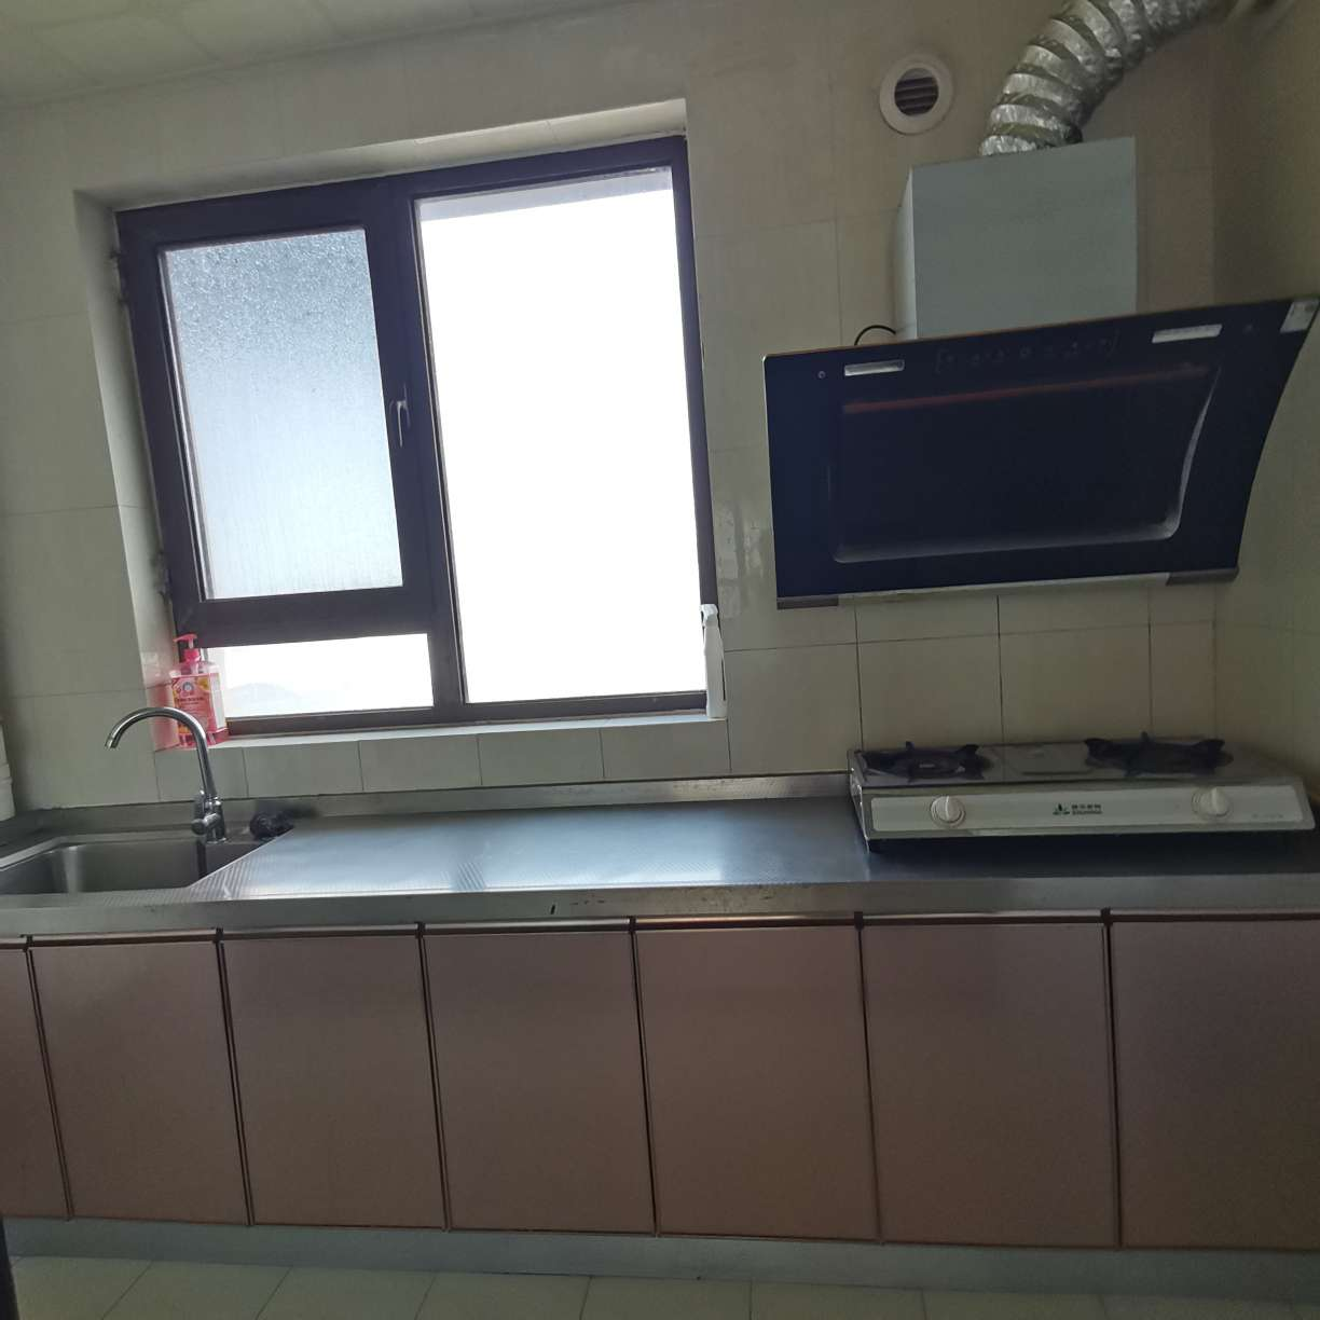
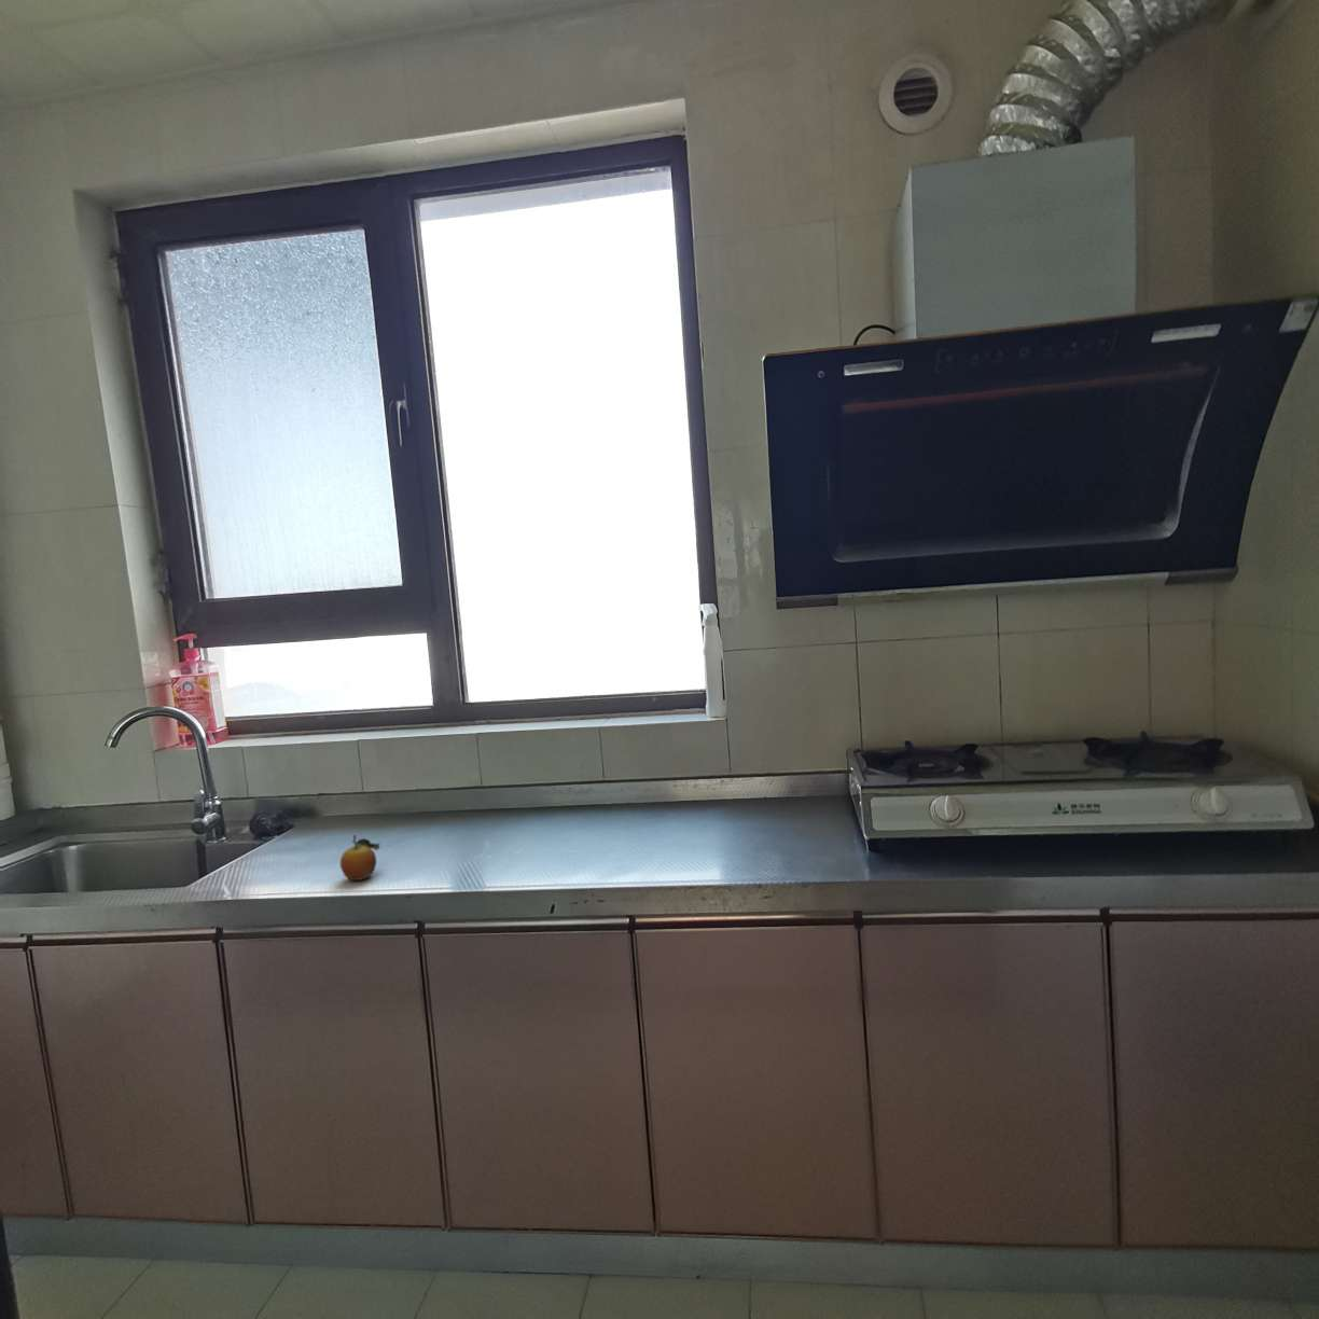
+ fruit (364, 853)
